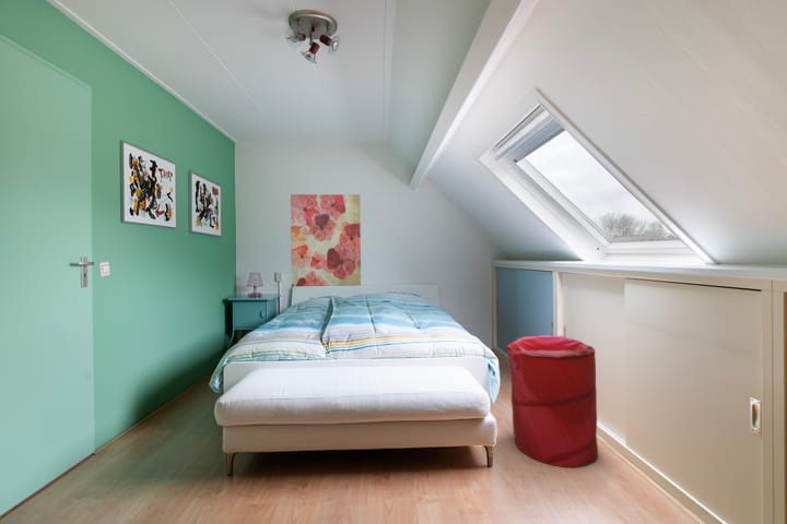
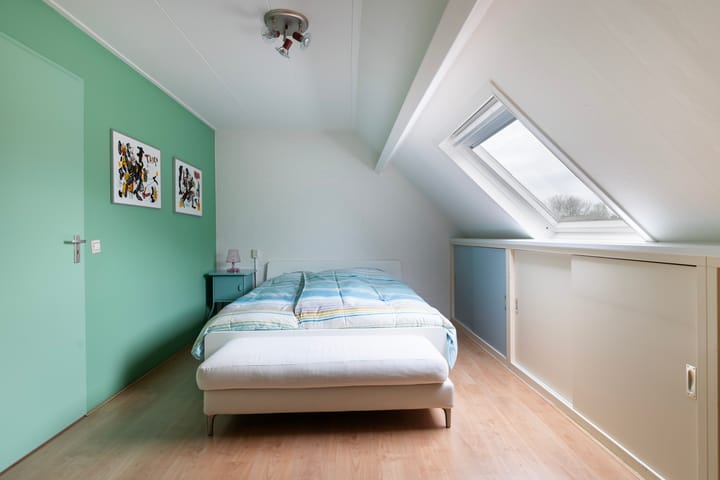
- laundry hamper (551, 394)
- wall art (326, 240)
